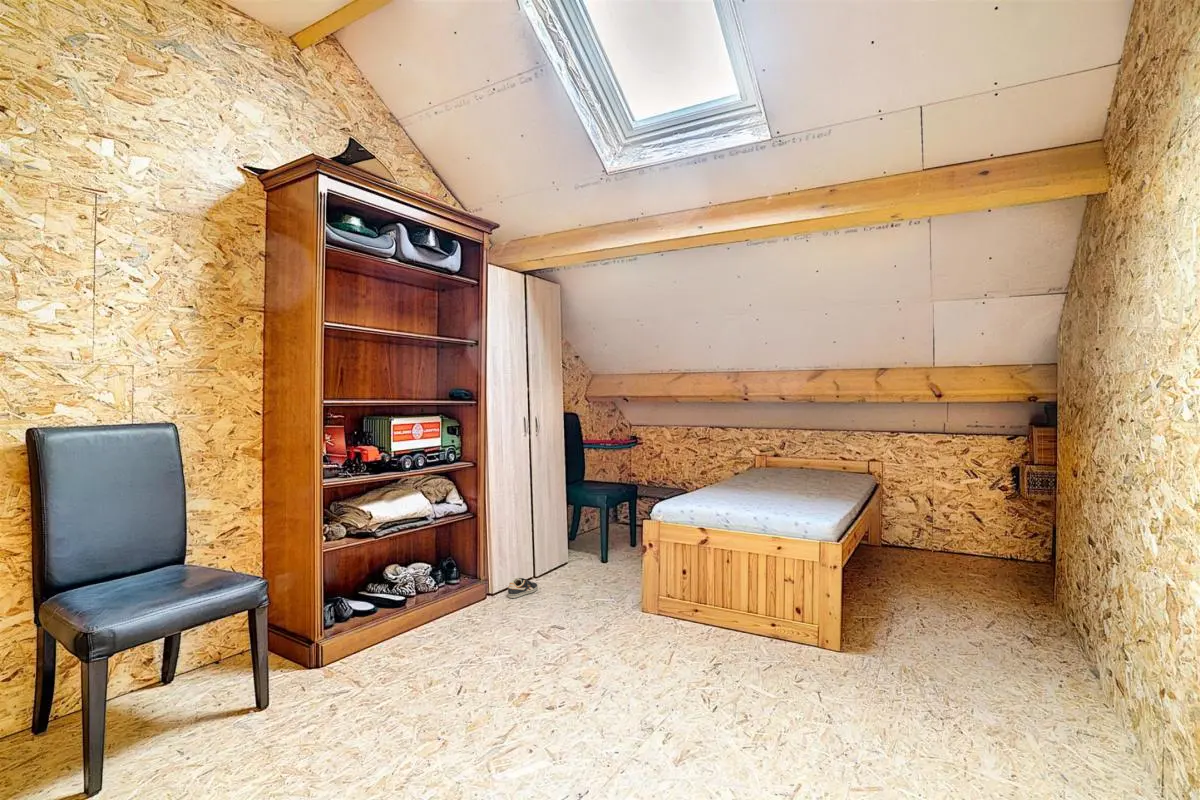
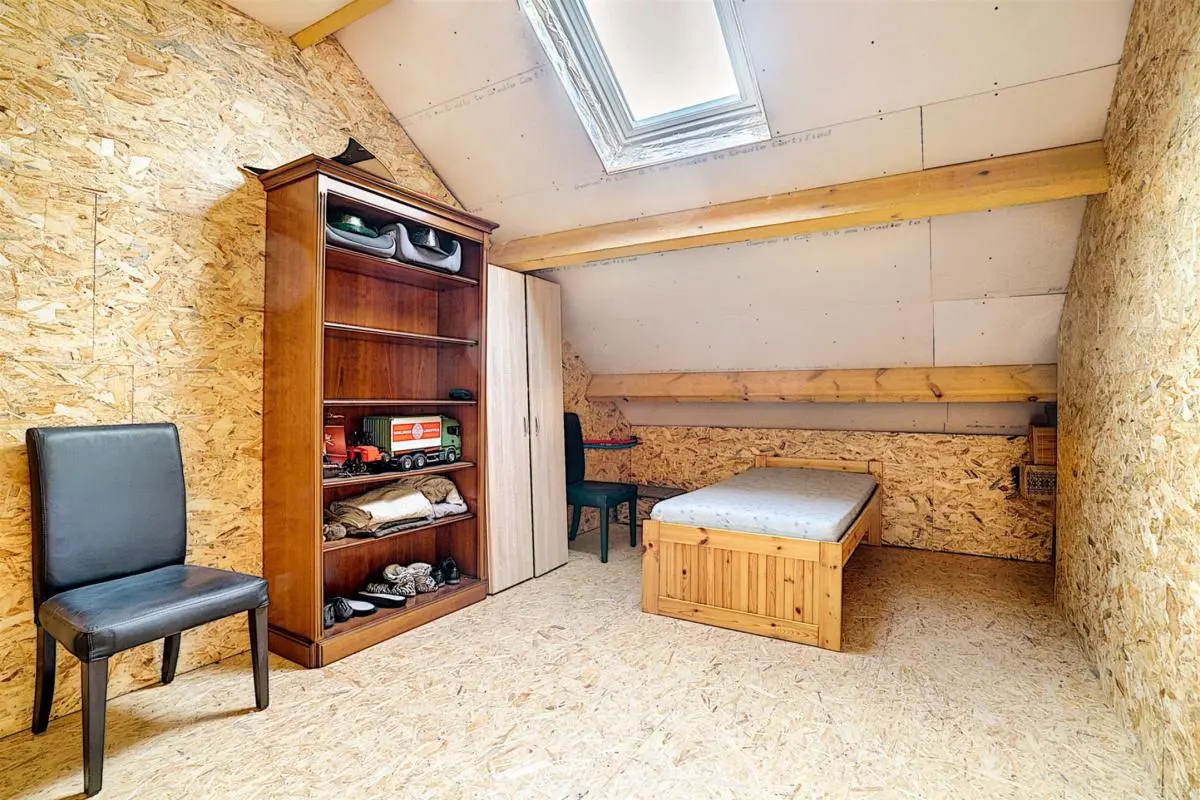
- sneaker (523, 585)
